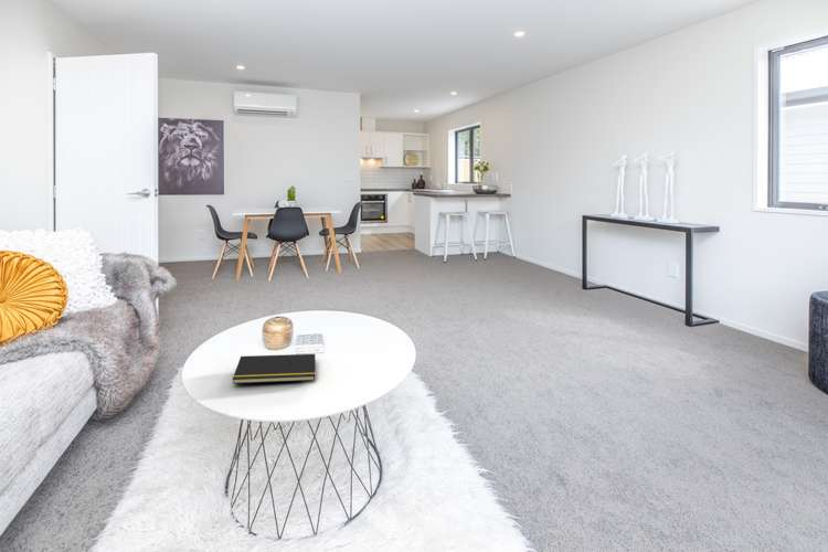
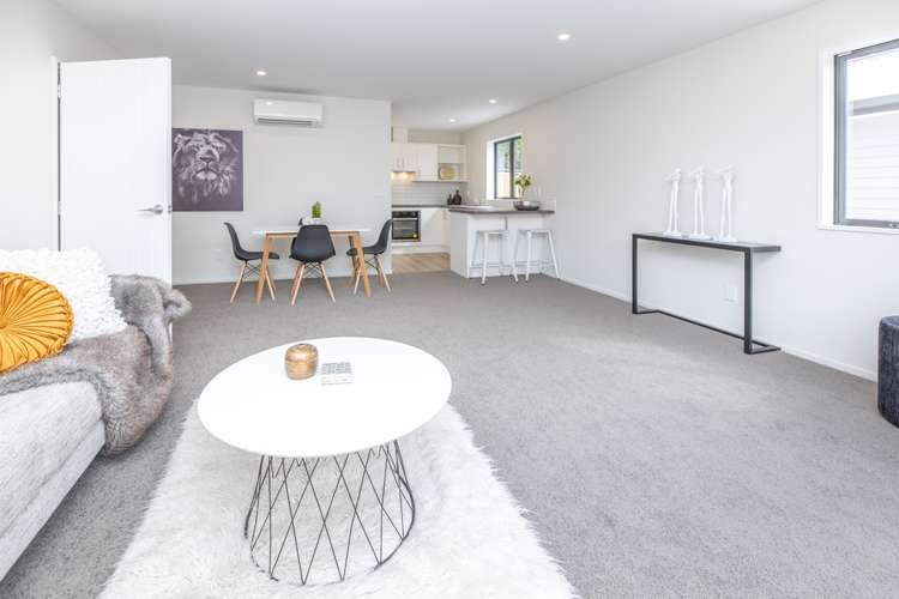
- notepad (276, 368)
